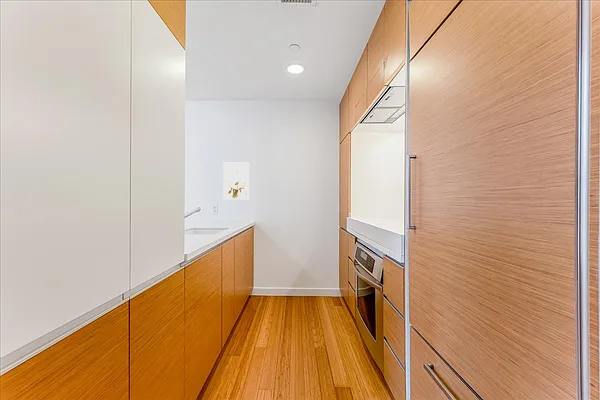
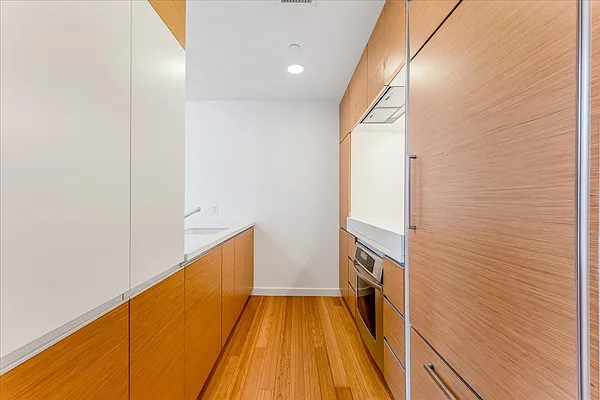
- wall art (236, 181)
